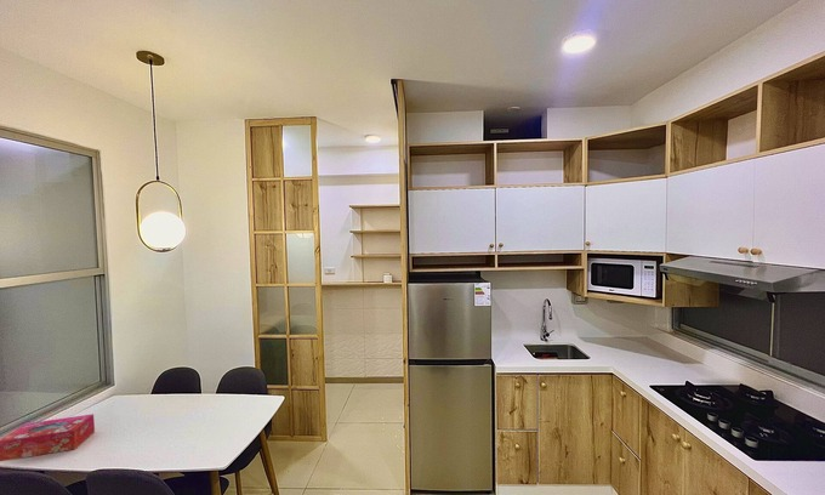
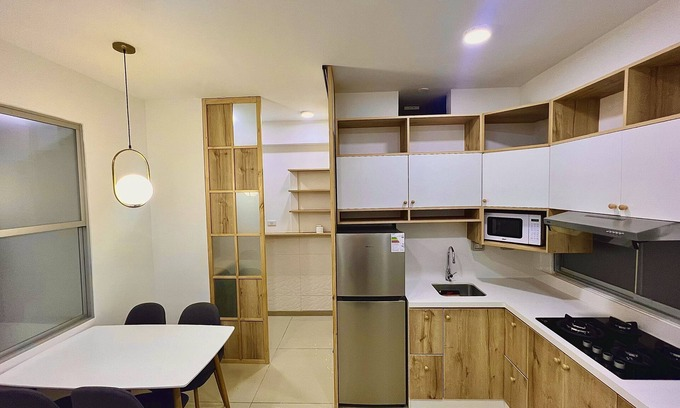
- tissue box (49, 436)
